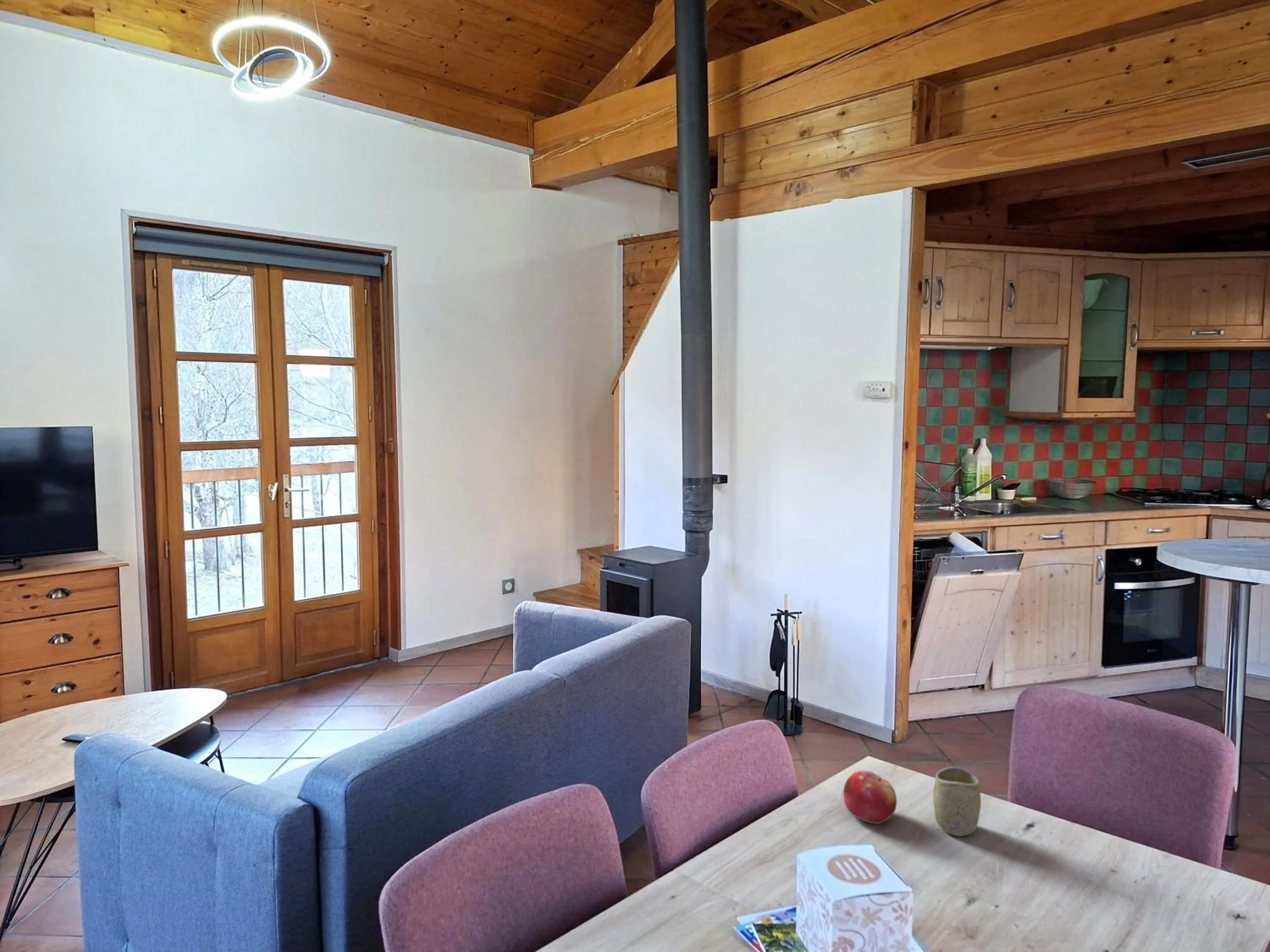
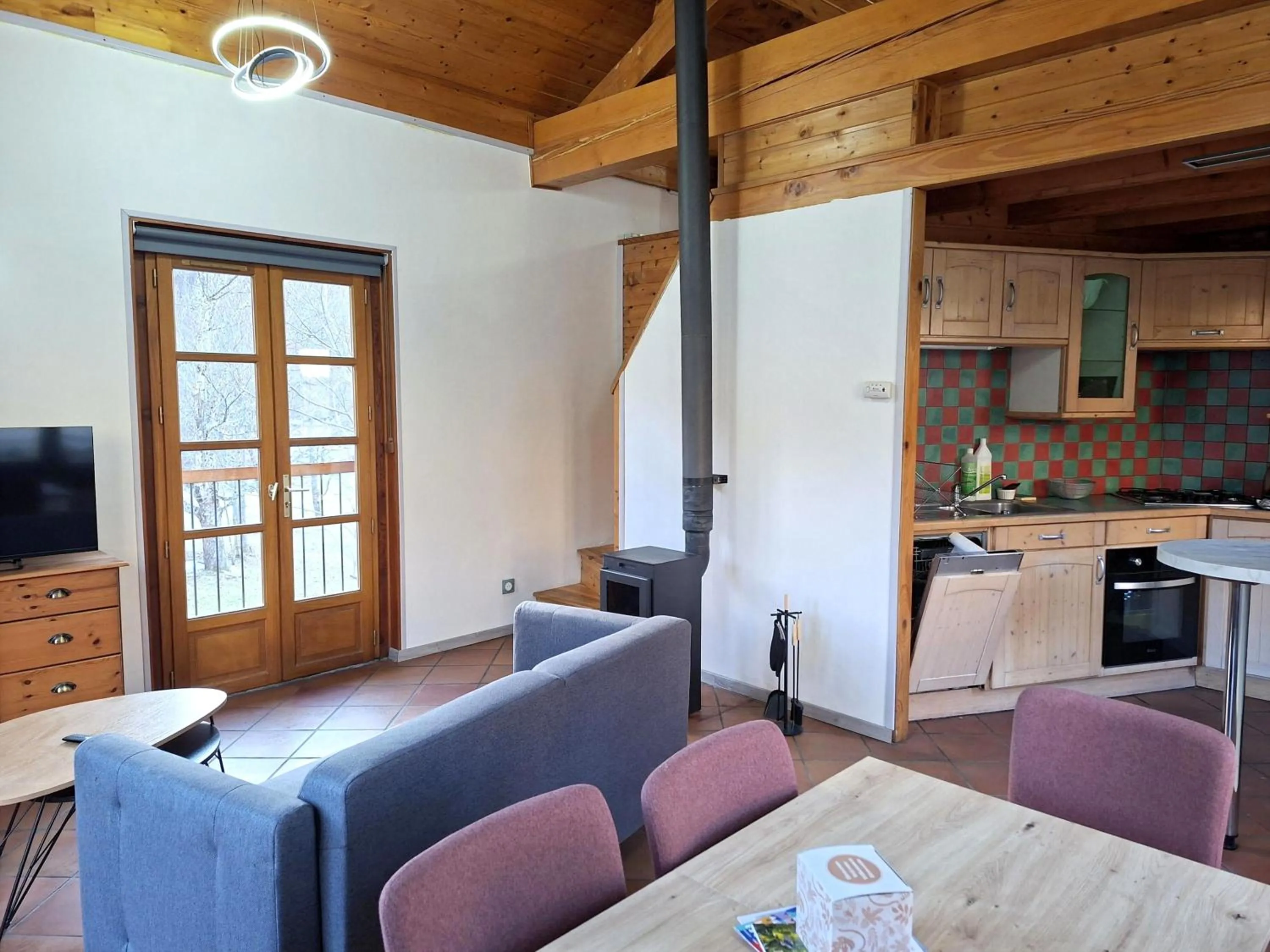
- cup (957, 801)
- fruit (869, 794)
